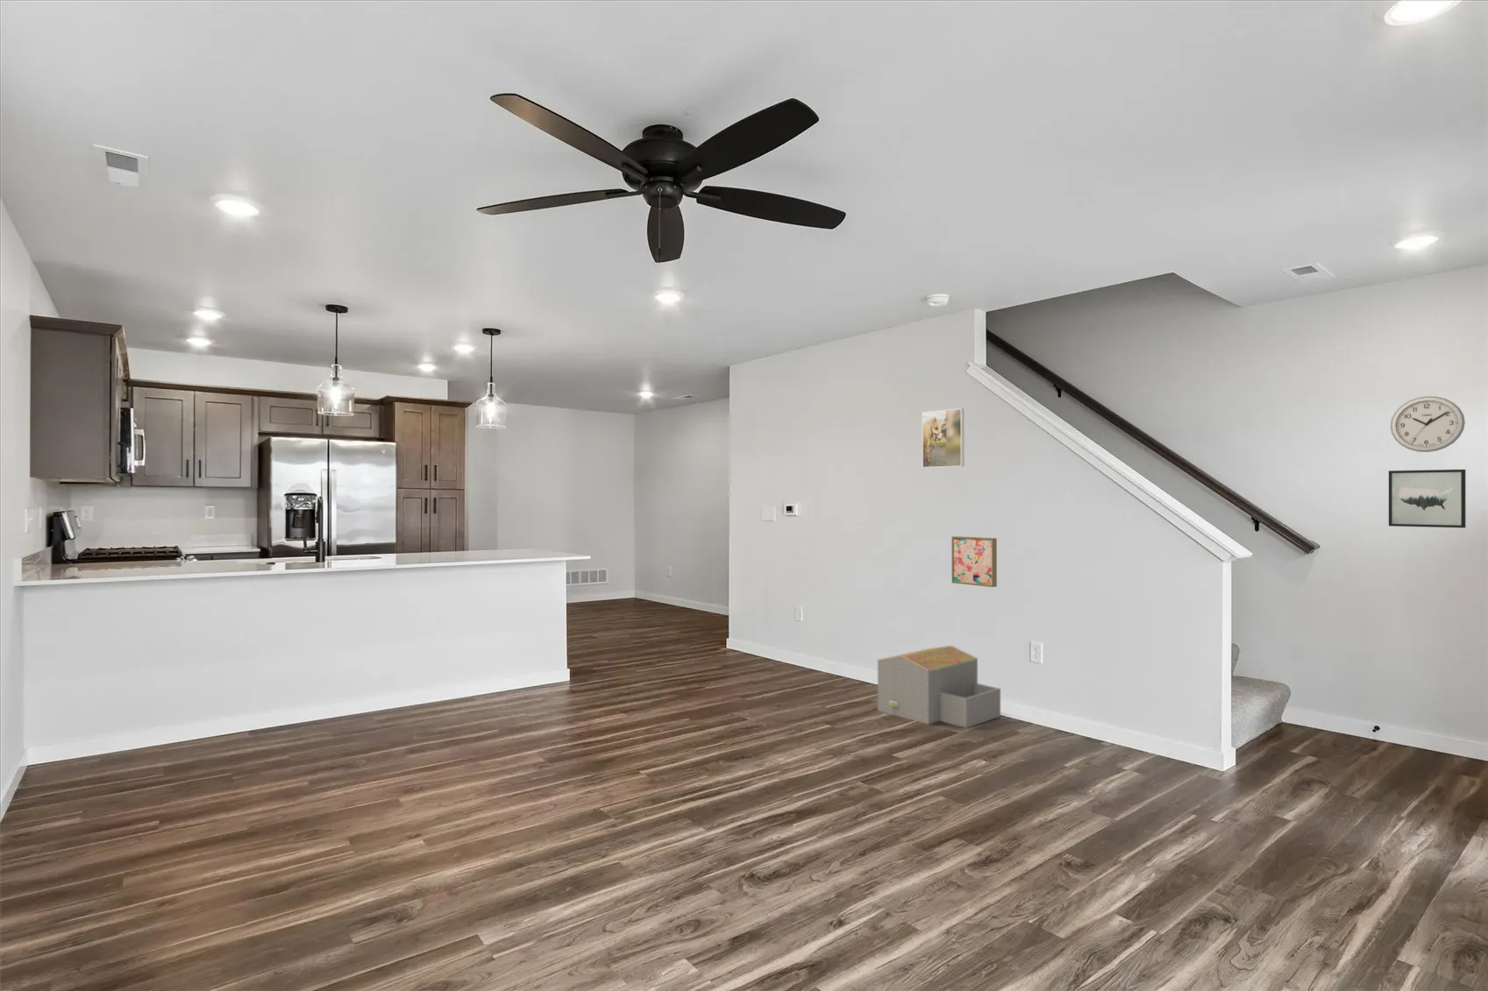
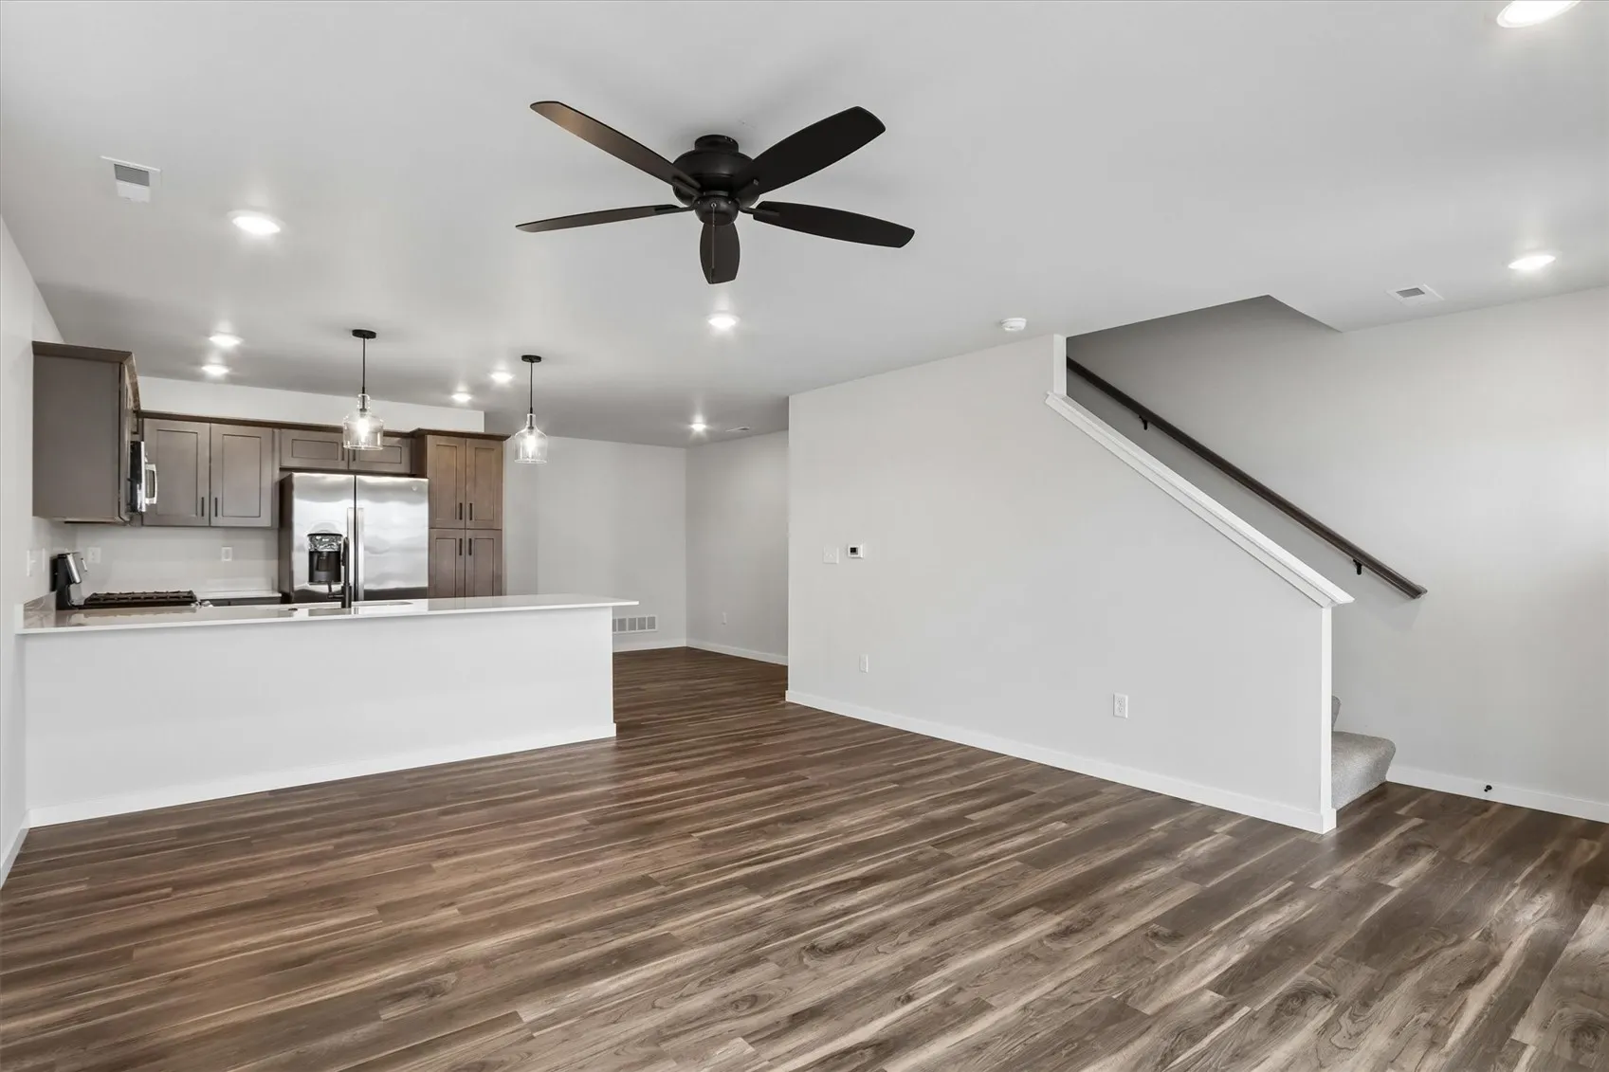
- architectural model (938, 682)
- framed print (943, 438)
- wall art (974, 561)
- wall clock (1426, 424)
- wall art (1426, 498)
